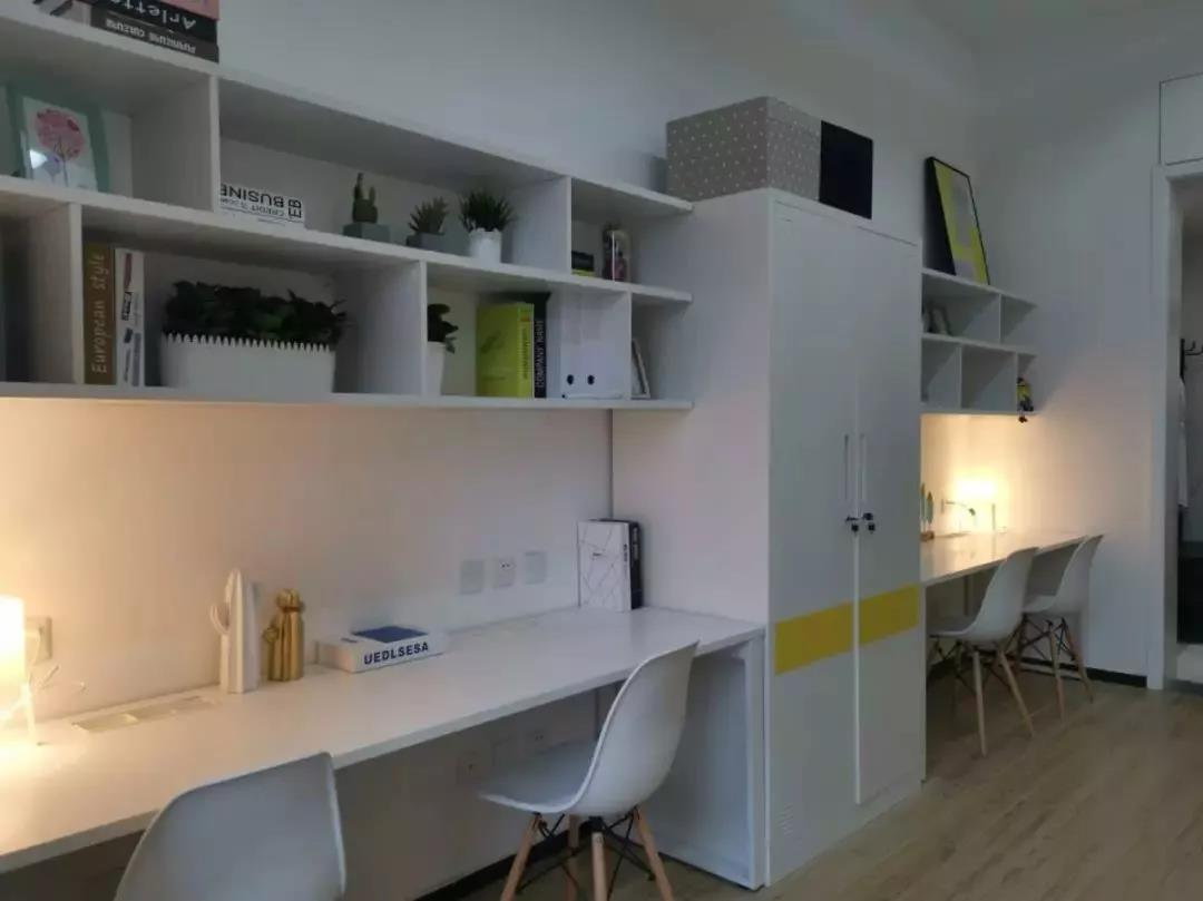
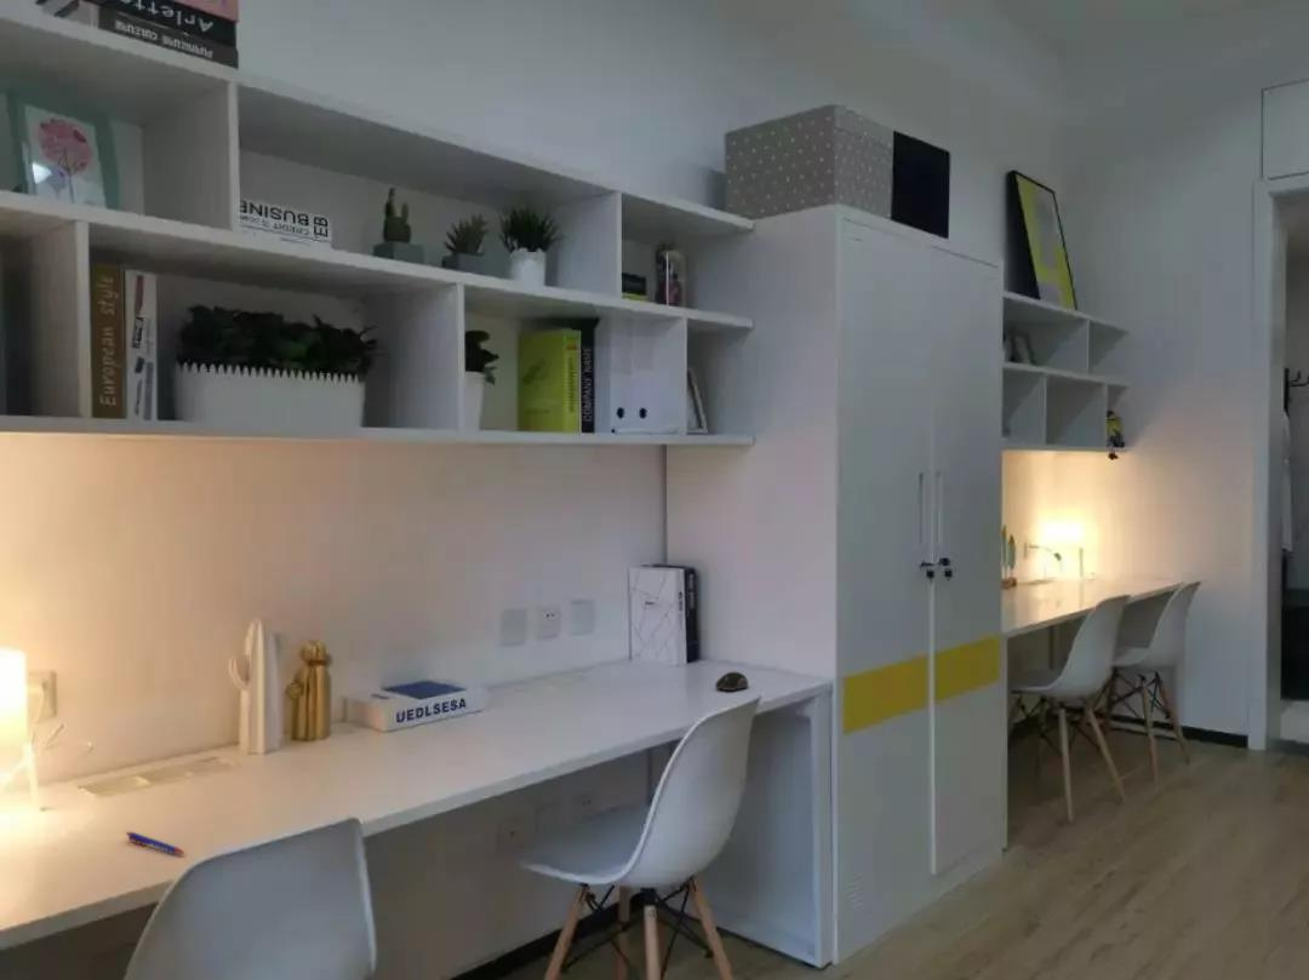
+ pen (155, 842)
+ computer mouse (732, 680)
